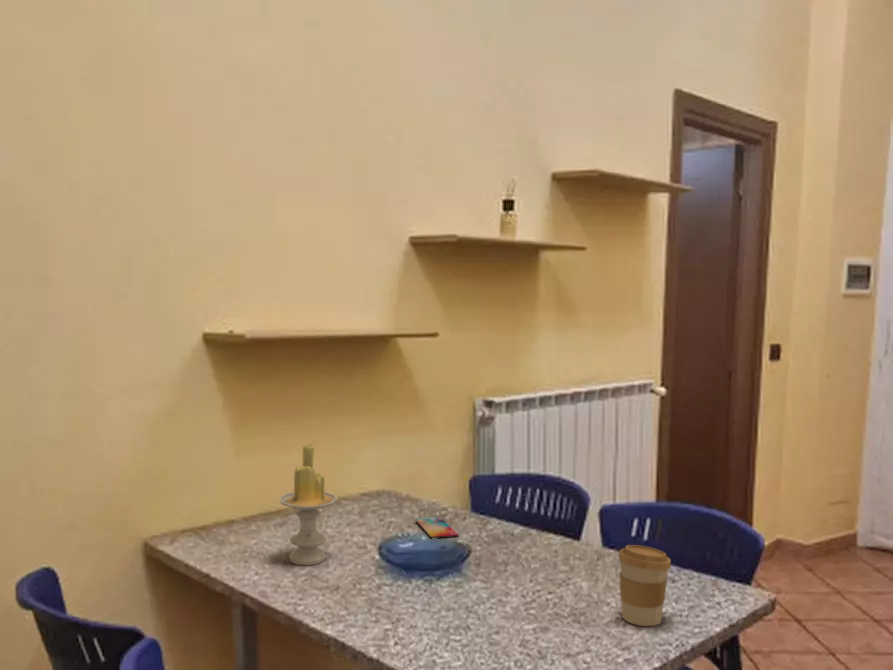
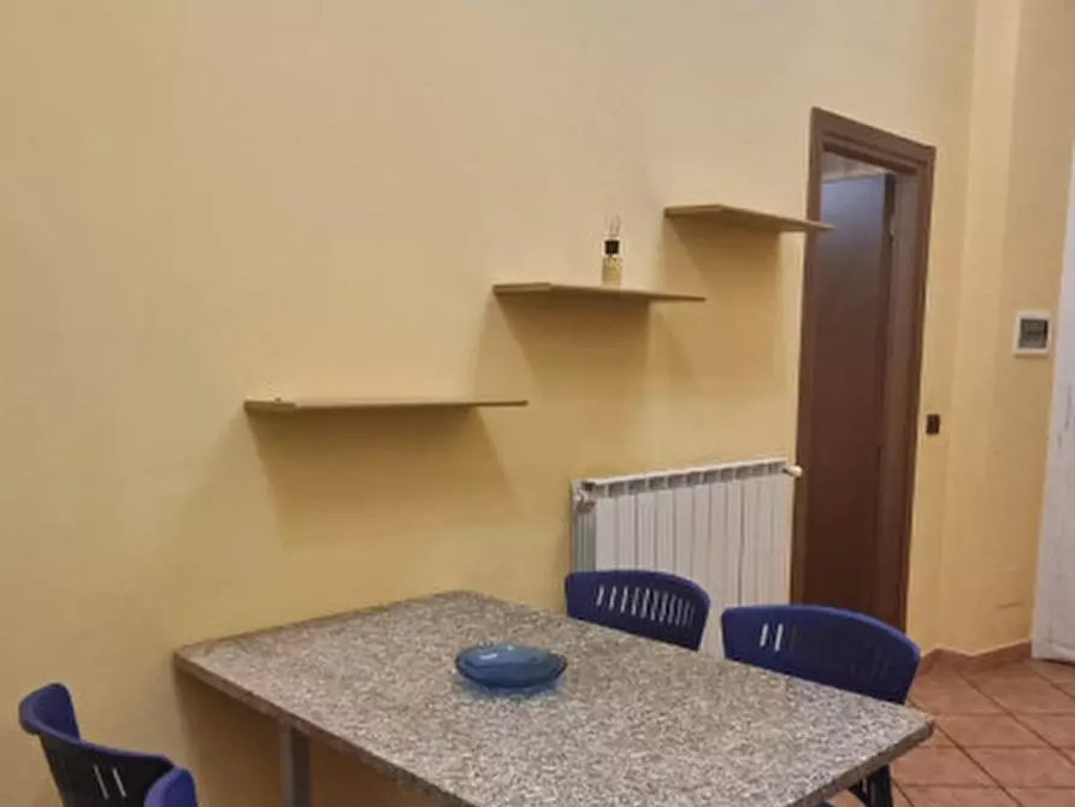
- candle (308, 502)
- smartphone (436, 527)
- coffee cup (643, 583)
